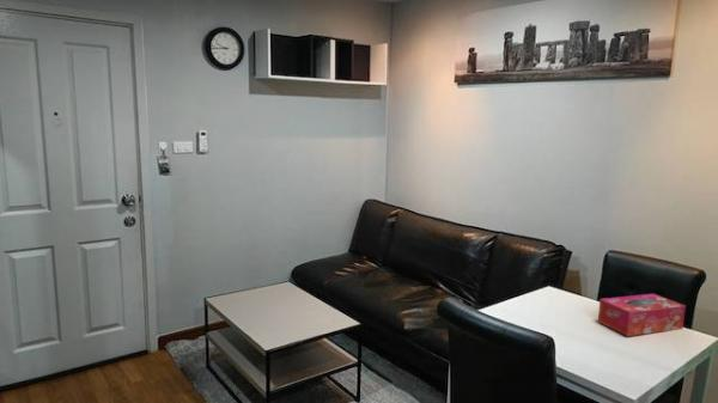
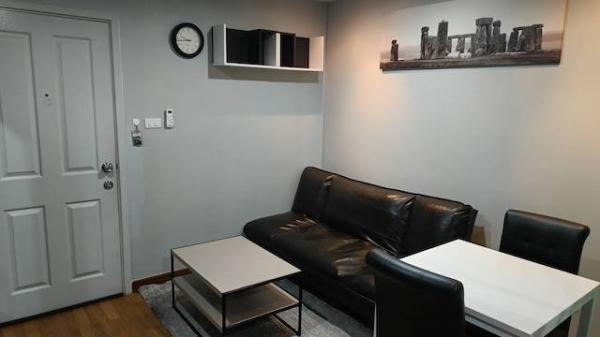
- tissue box (640, 313)
